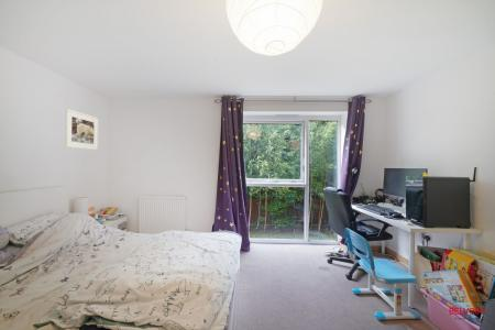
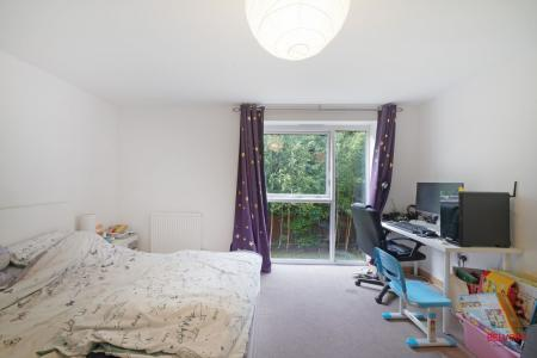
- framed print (82, 131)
